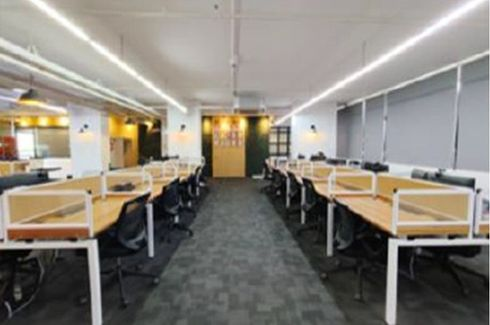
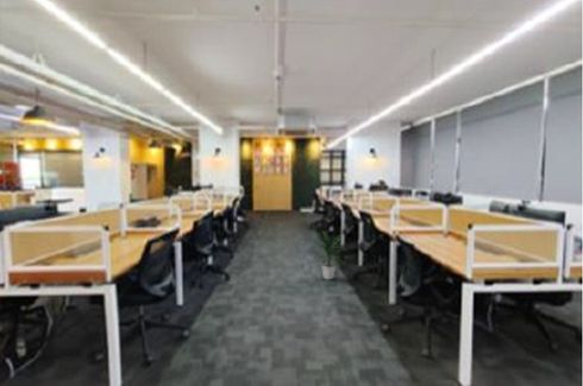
+ indoor plant (330, 254)
